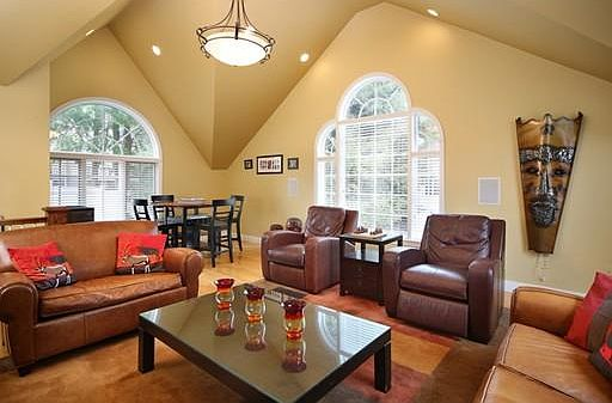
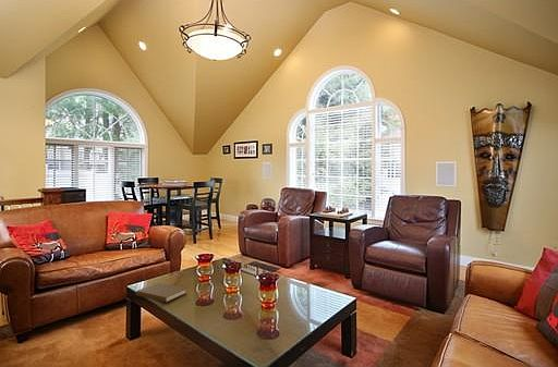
+ book (161, 292)
